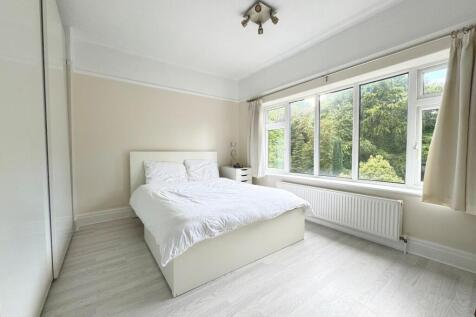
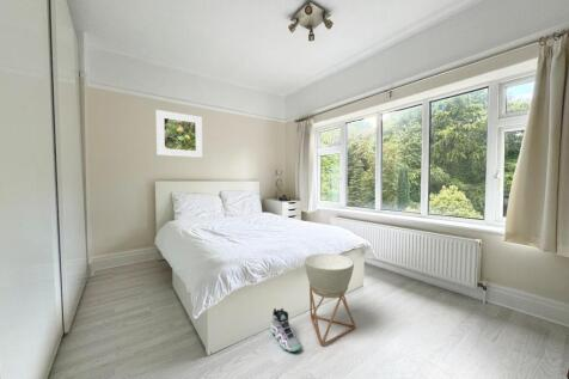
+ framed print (179, 135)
+ sneaker (283, 324)
+ planter (328, 294)
